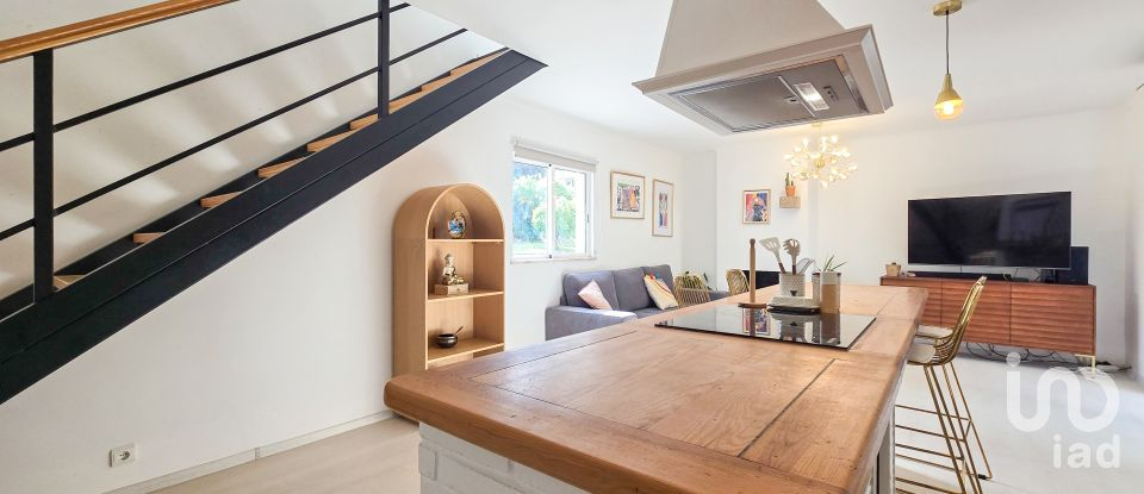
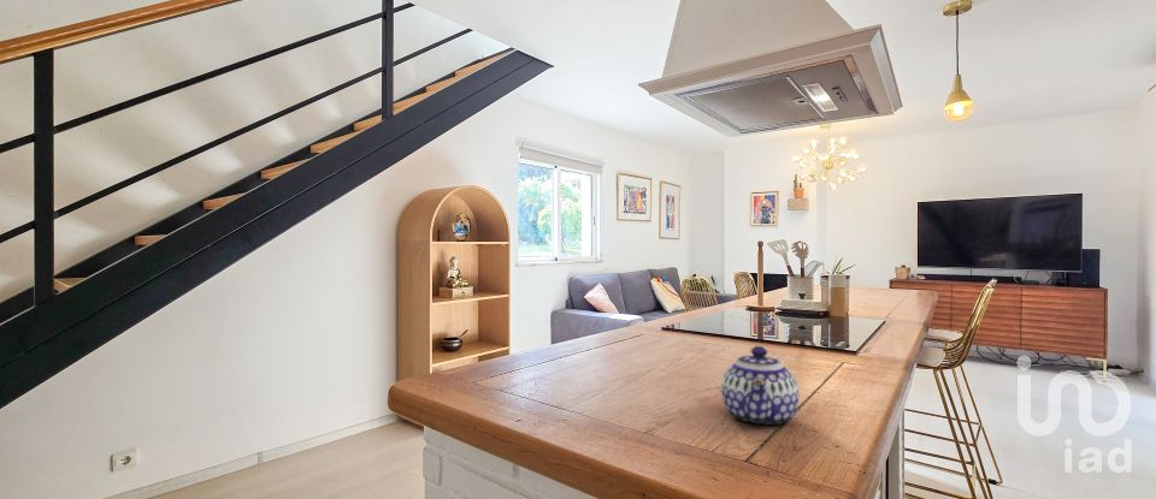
+ teapot (759, 380)
